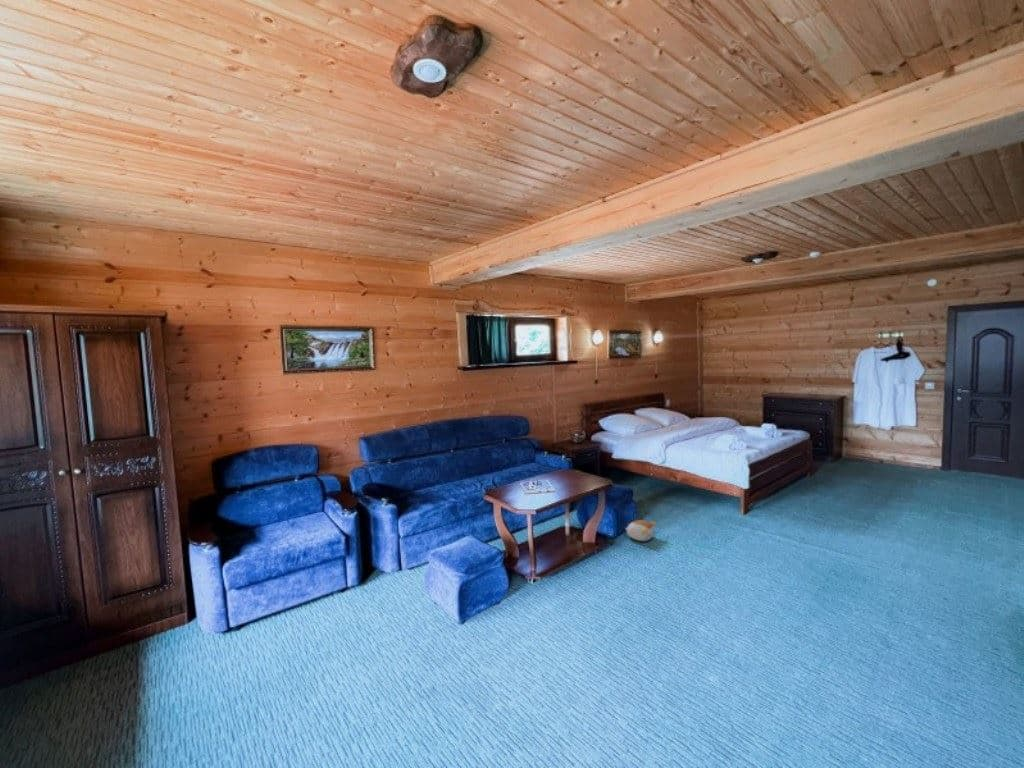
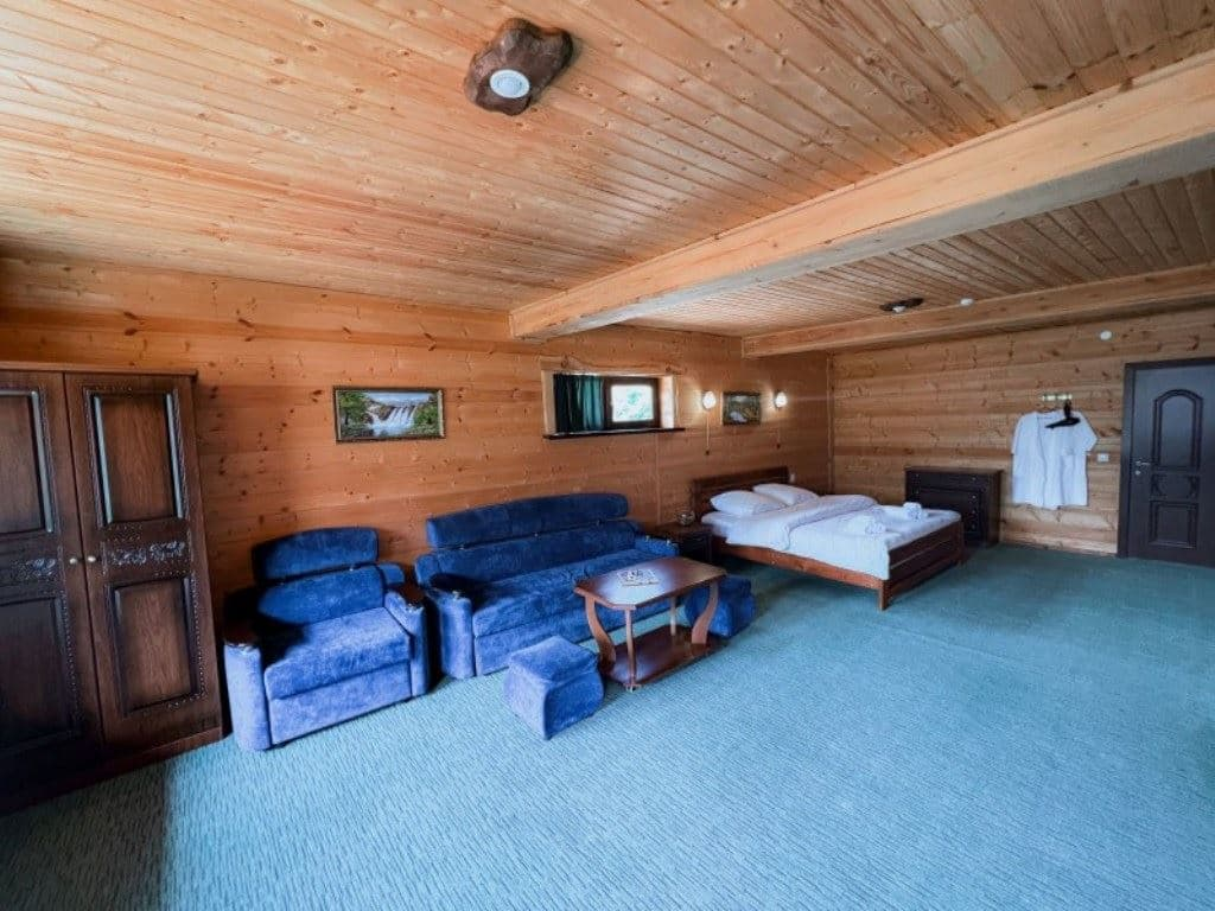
- plush toy (638, 529)
